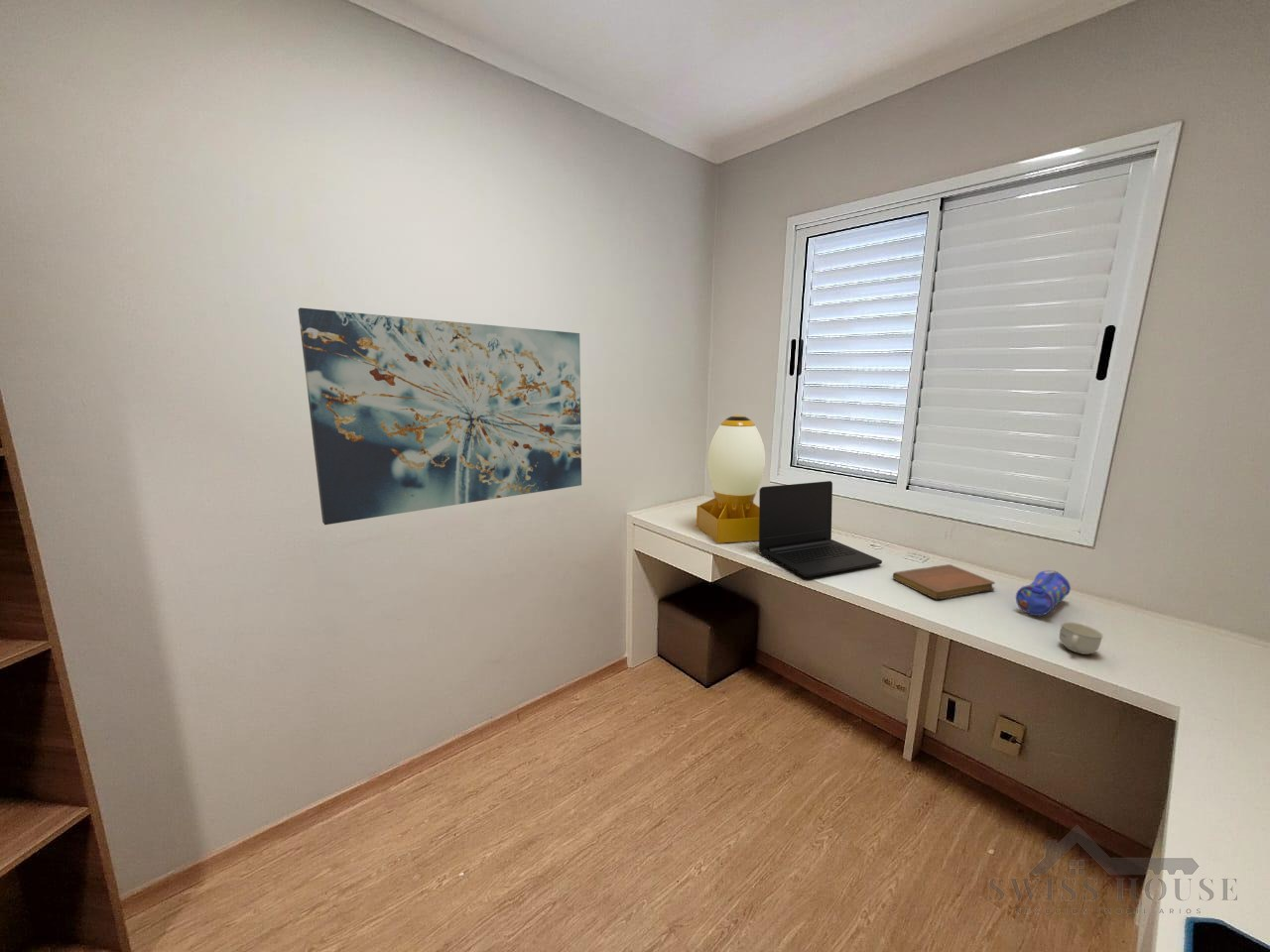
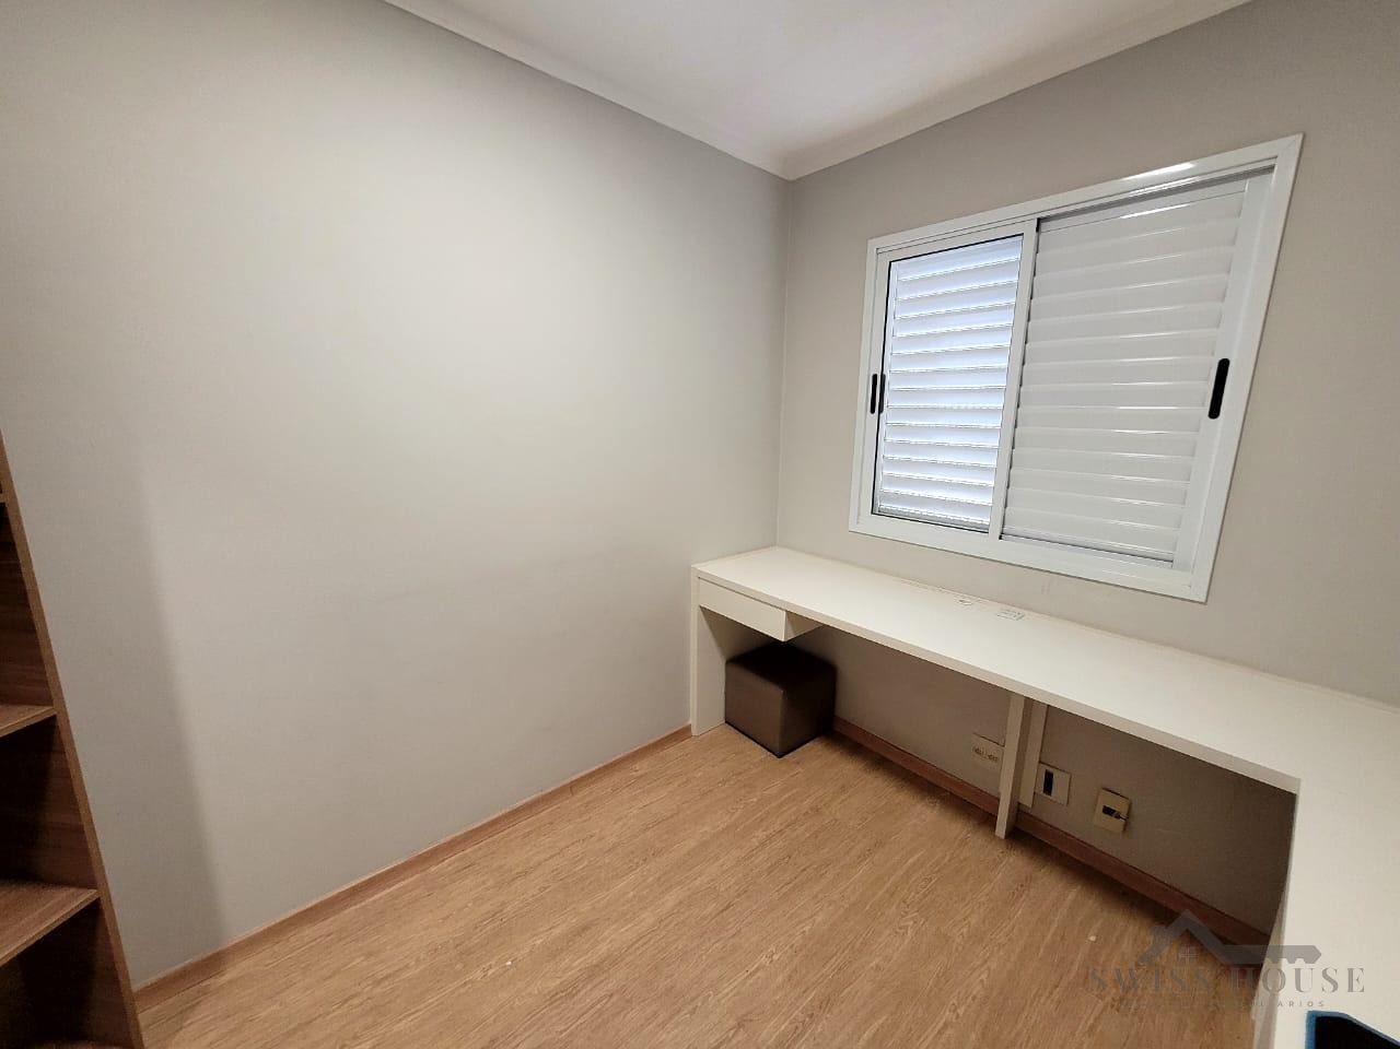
- desk lamp (735, 475)
- pencil case (1044, 591)
- laptop (820, 525)
- wall art (468, 415)
- cup (1078, 640)
- notebook (943, 580)
